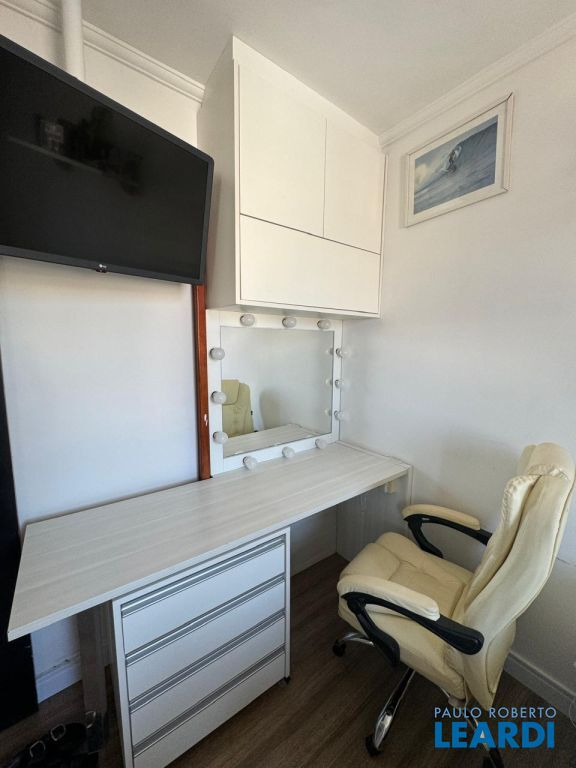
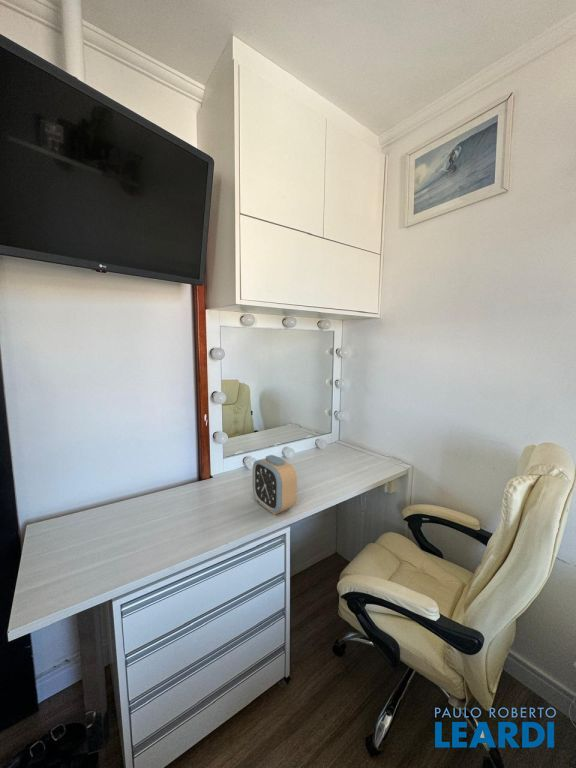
+ alarm clock (273, 482)
